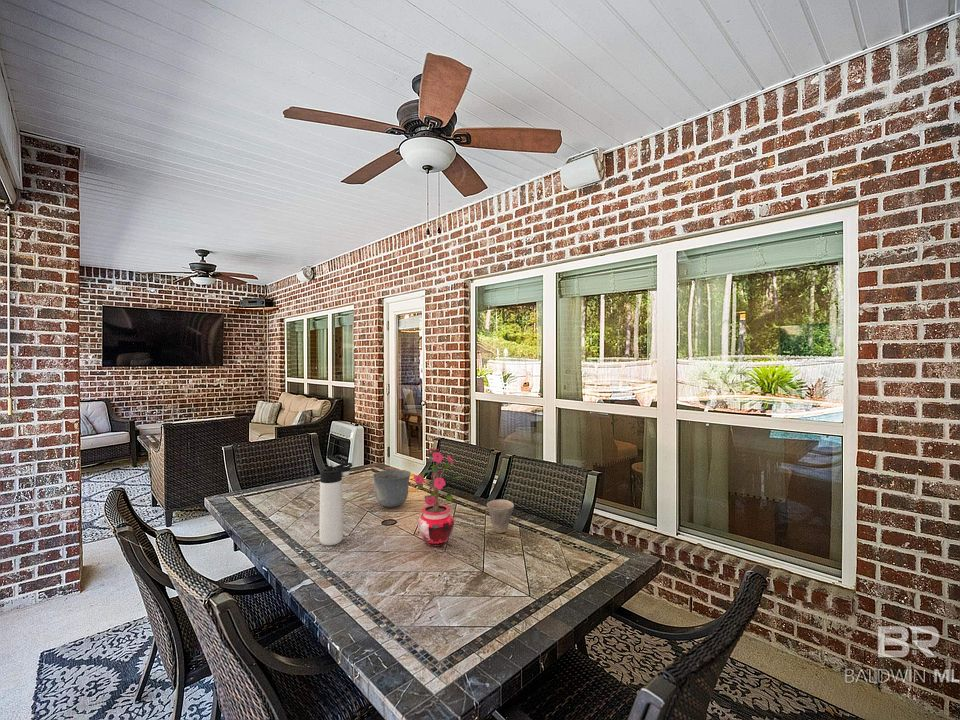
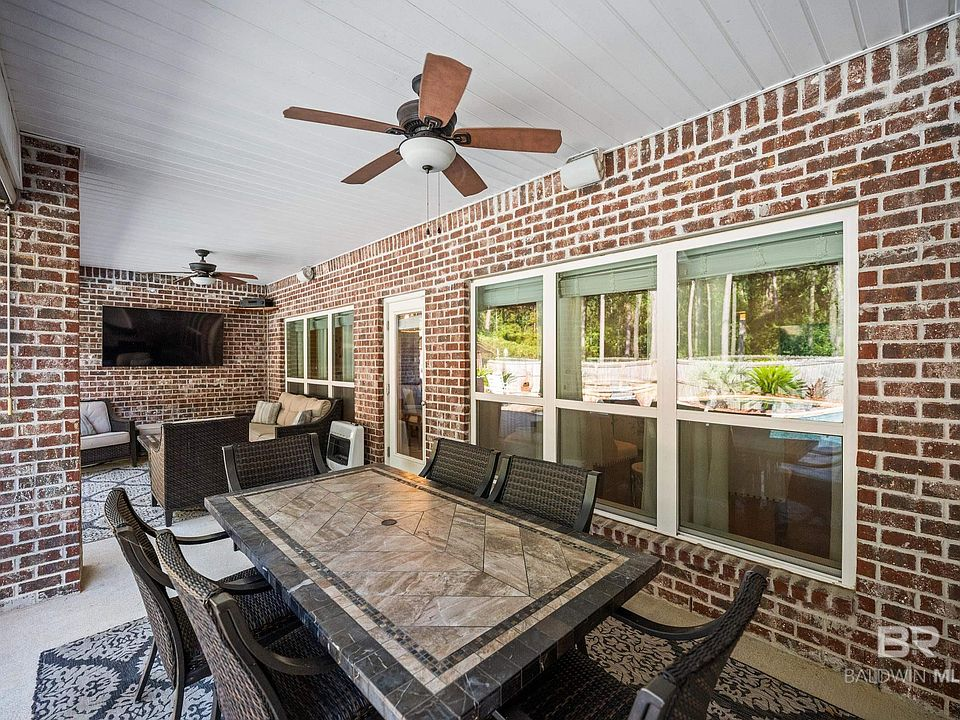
- cup (500, 517)
- thermos bottle (336, 502)
- cup (392, 490)
- potted plant (437, 495)
